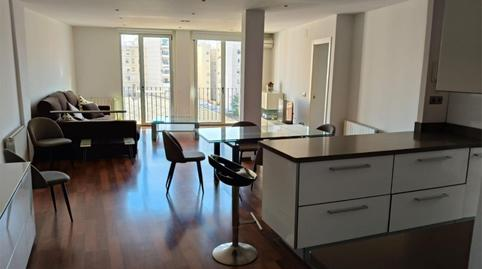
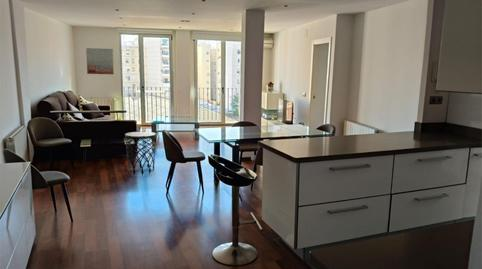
+ side table (141, 151)
+ wall art (100, 61)
